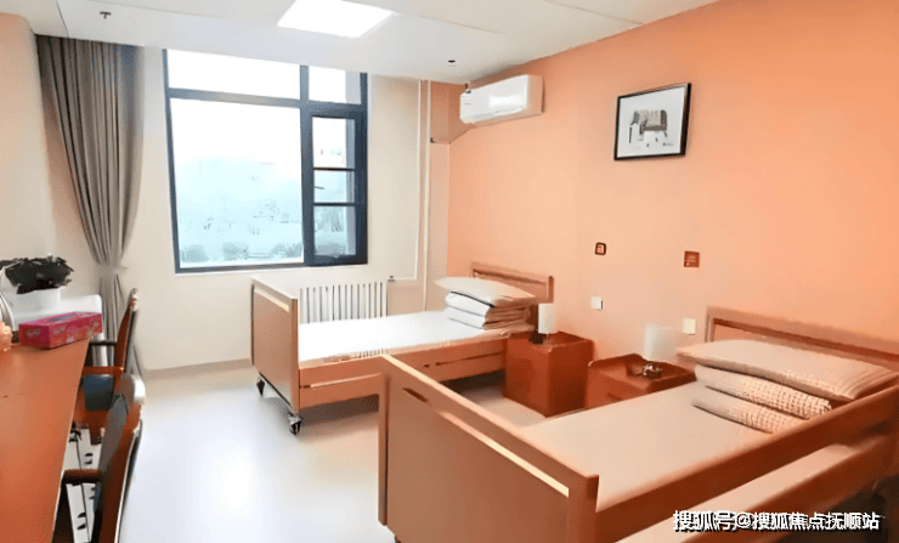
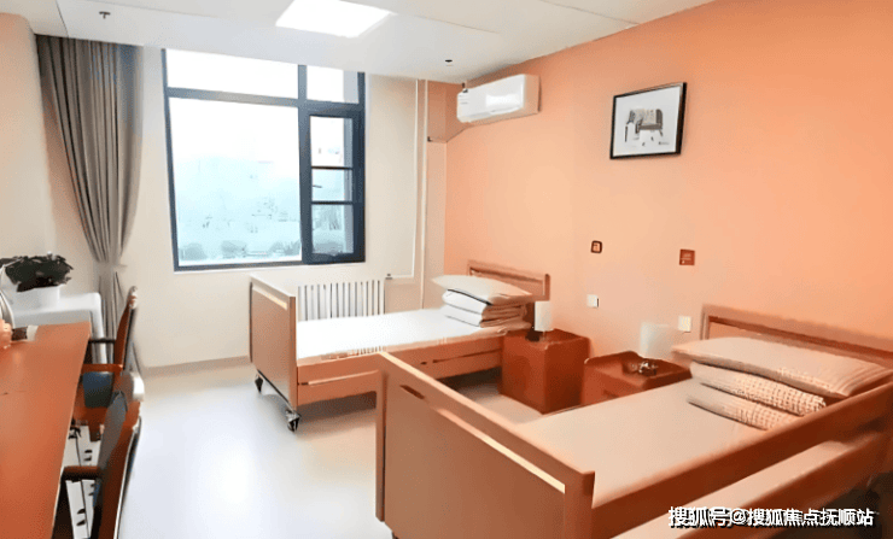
- tissue box (62, 328)
